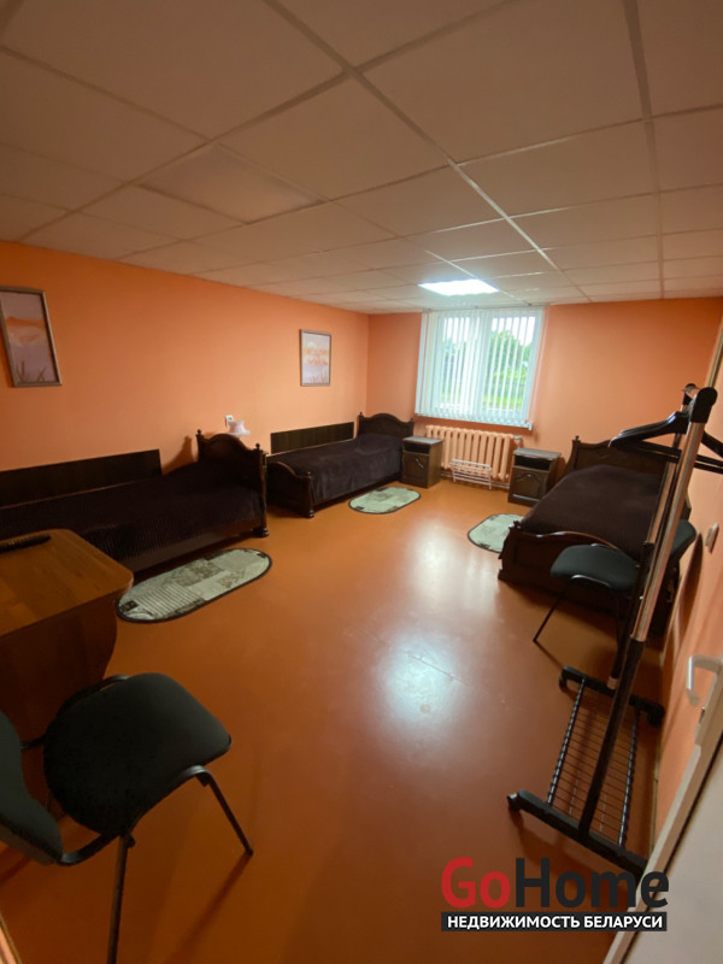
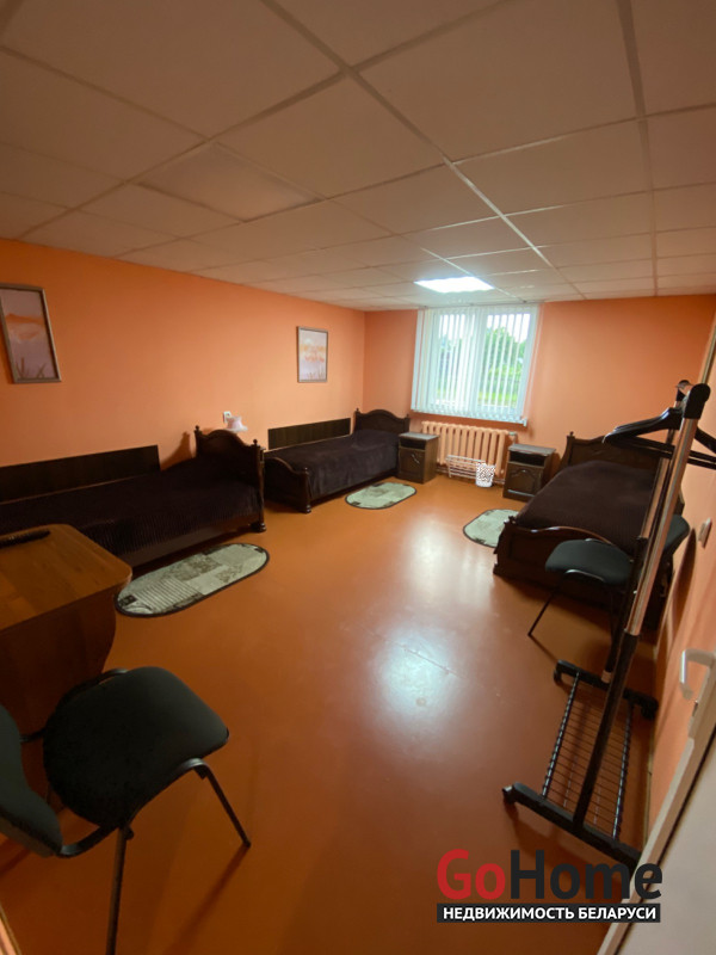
+ wastebasket (484, 473)
